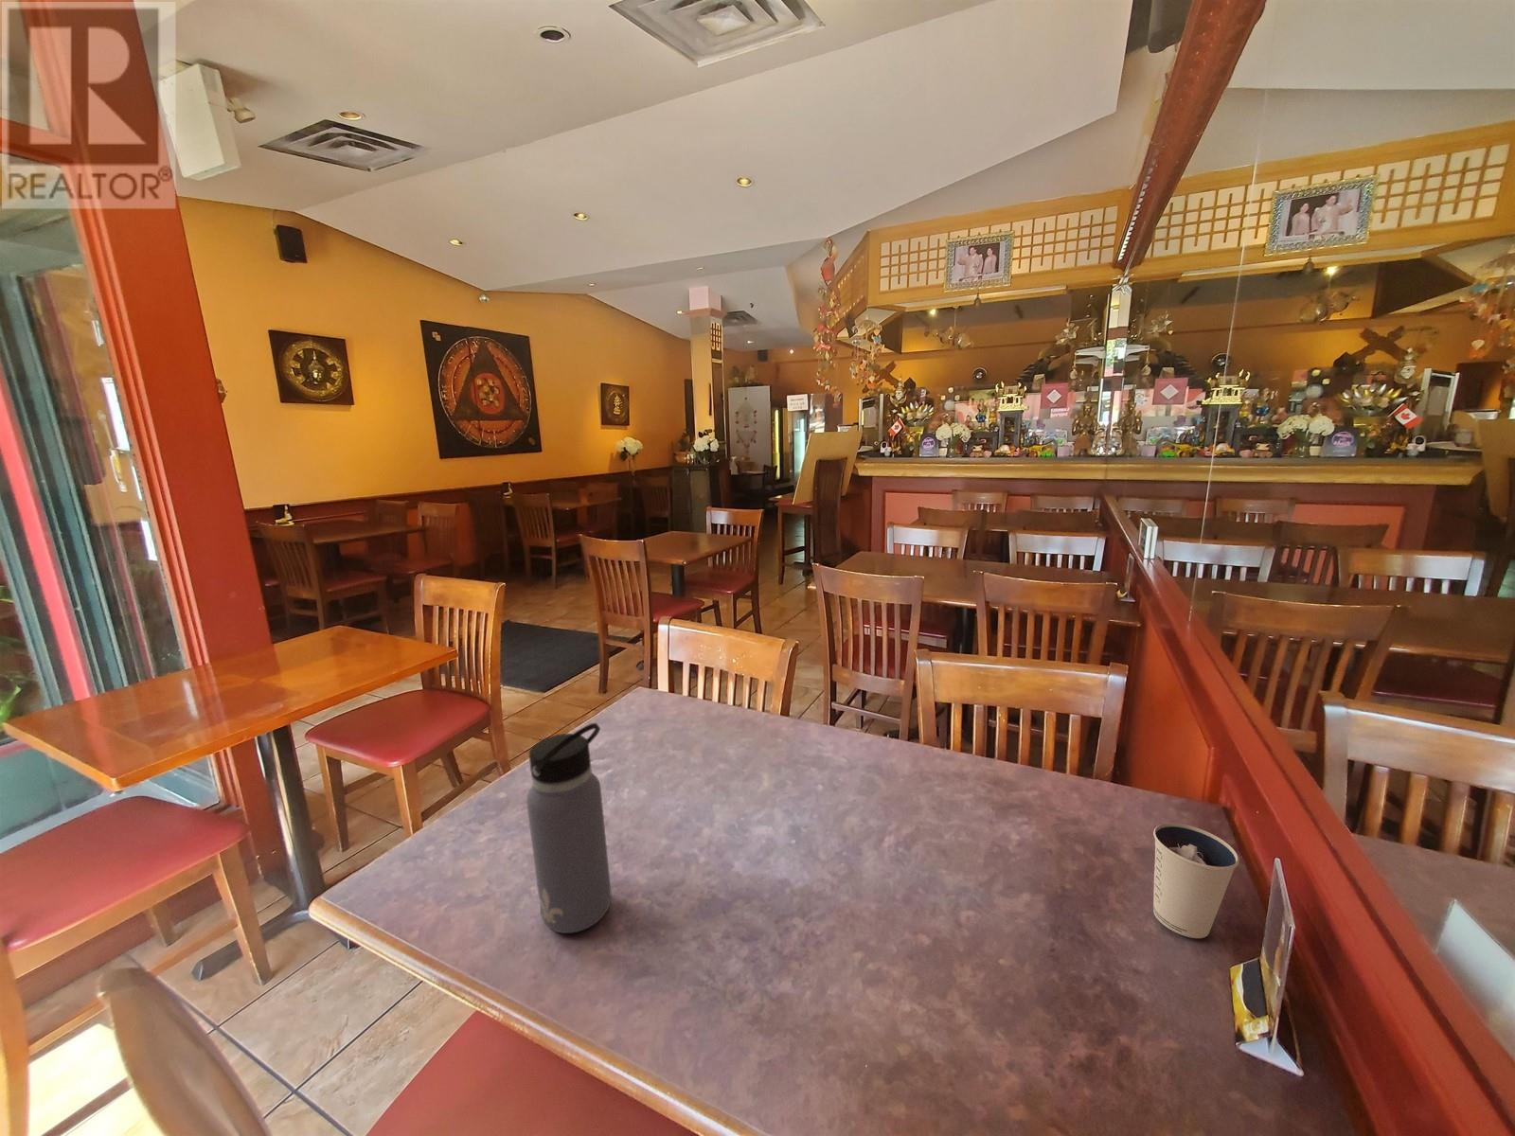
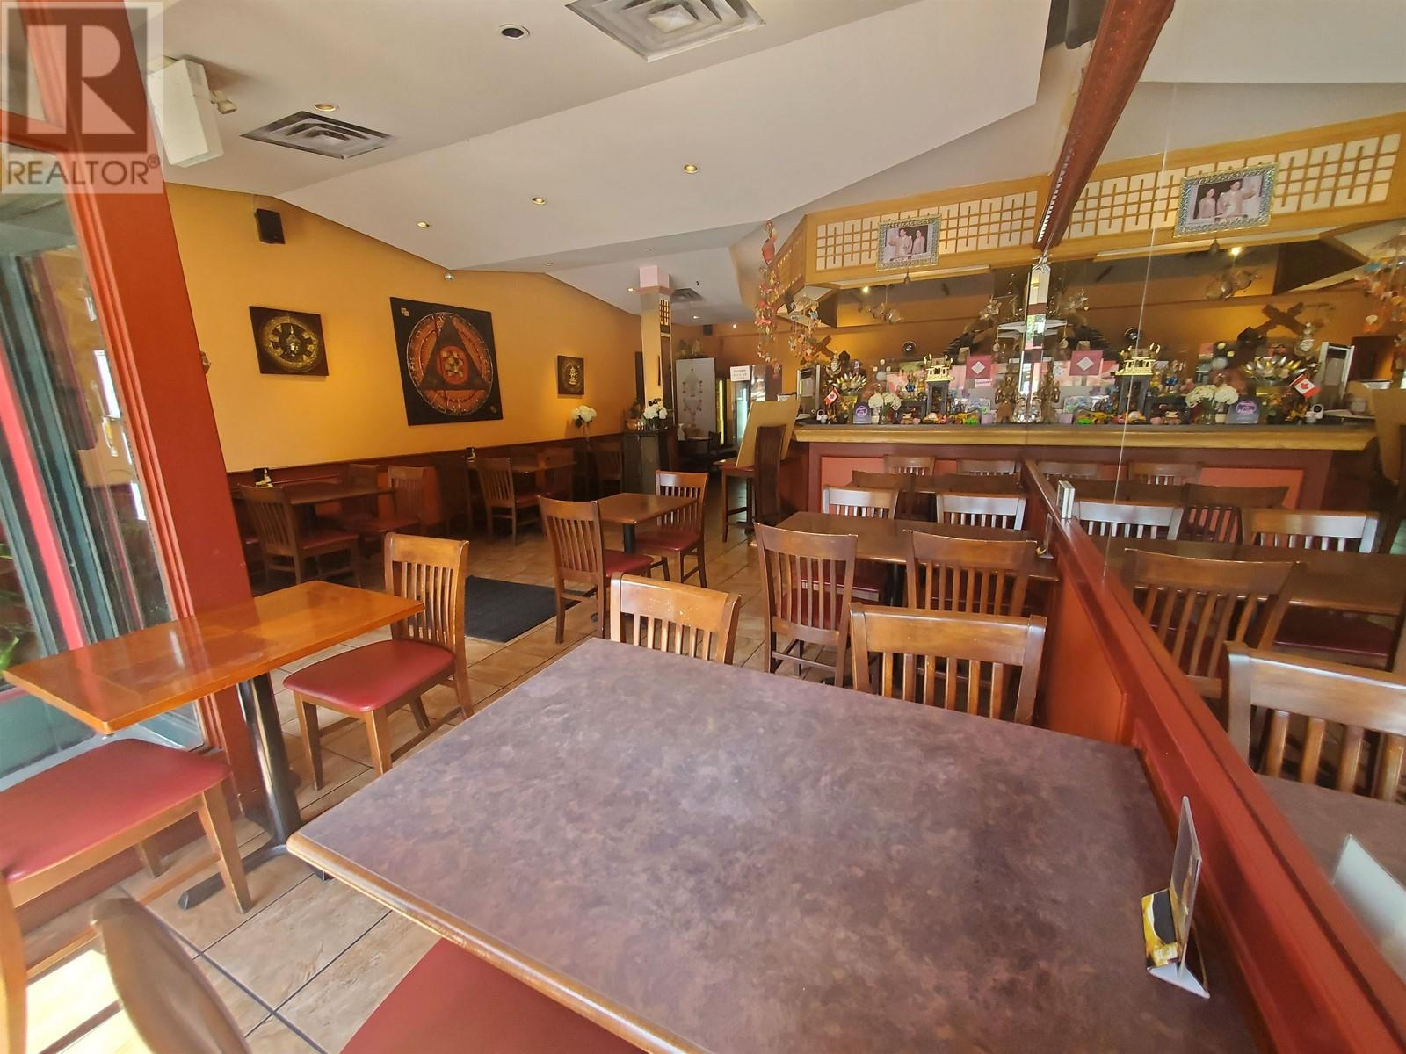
- dixie cup (1189, 882)
- water bottle (569, 819)
